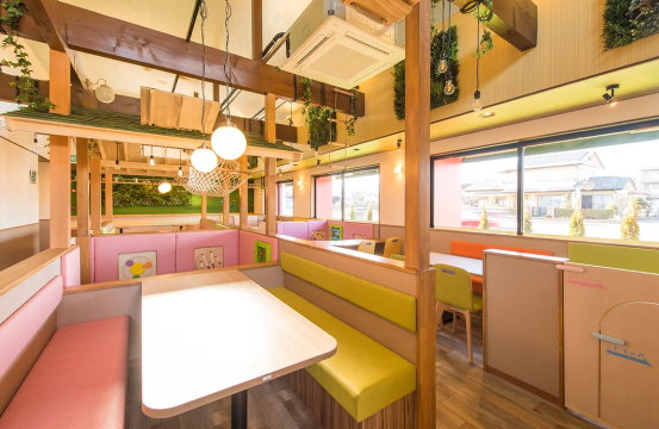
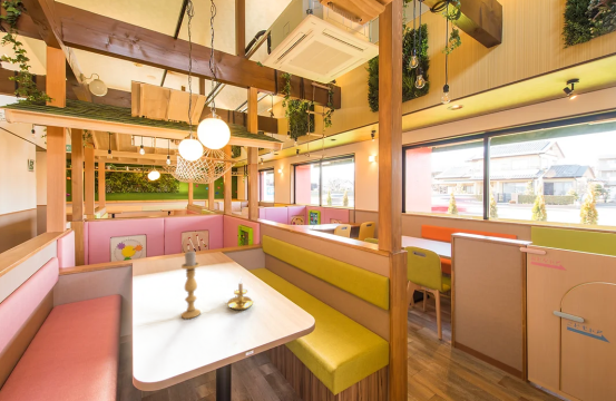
+ candle holder (239, 290)
+ candle holder (190, 282)
